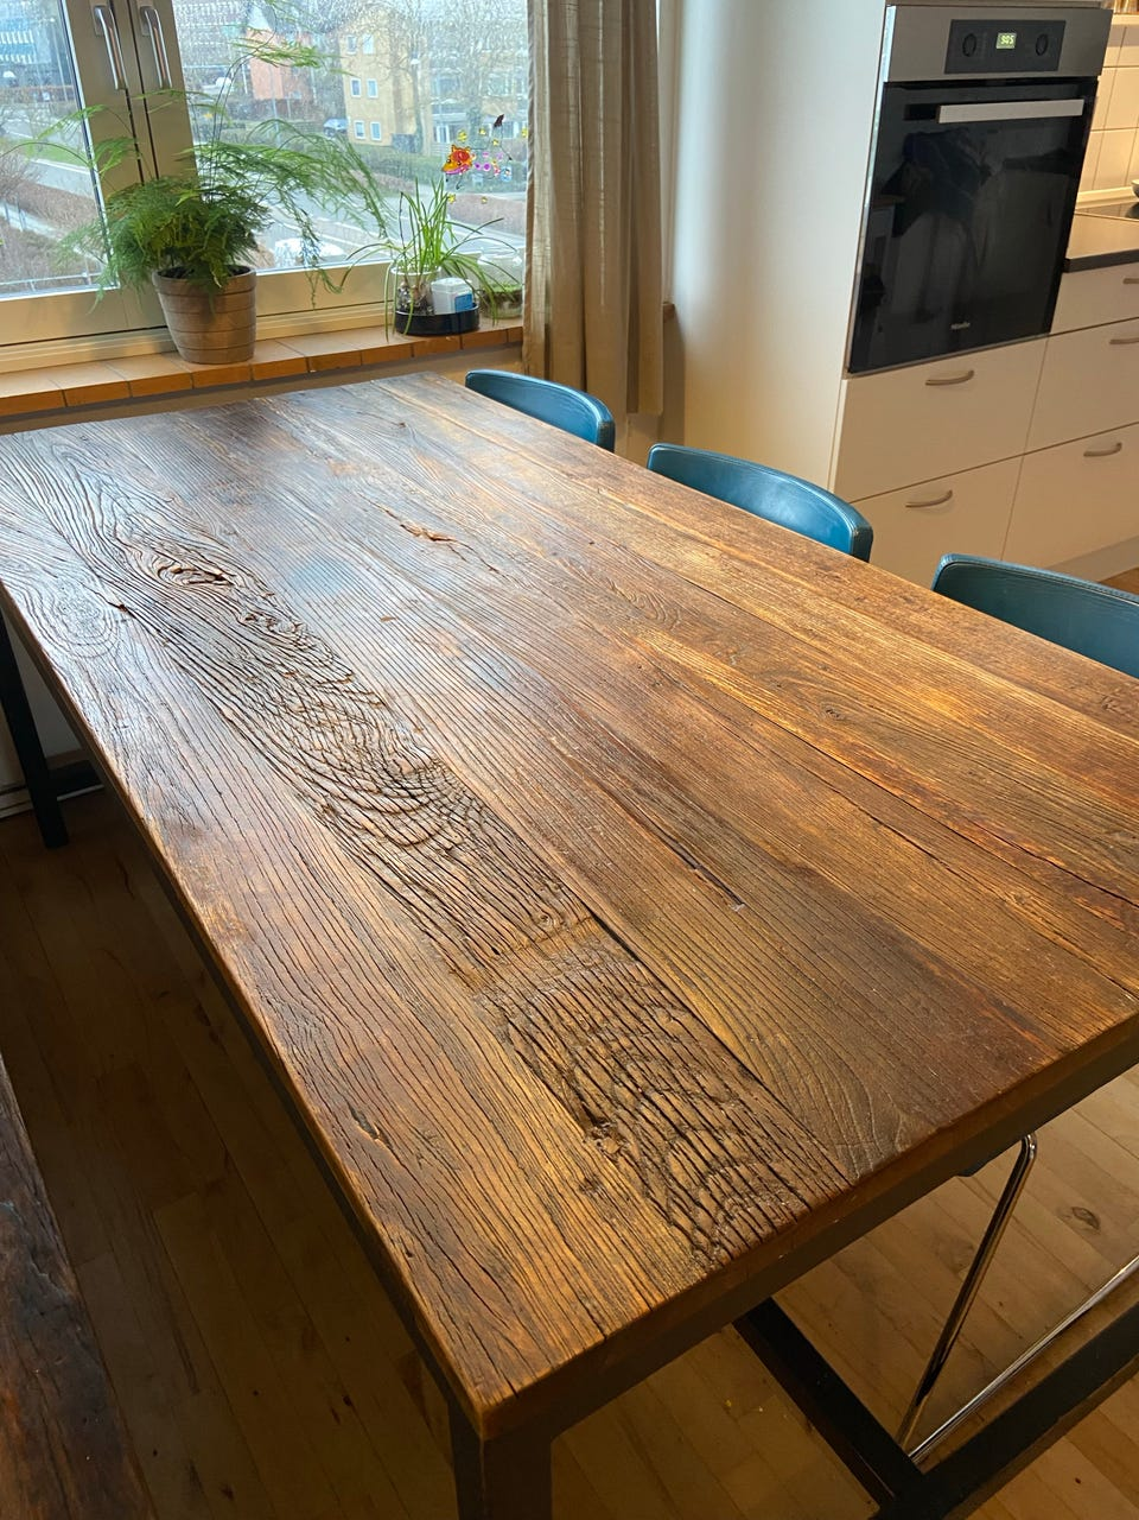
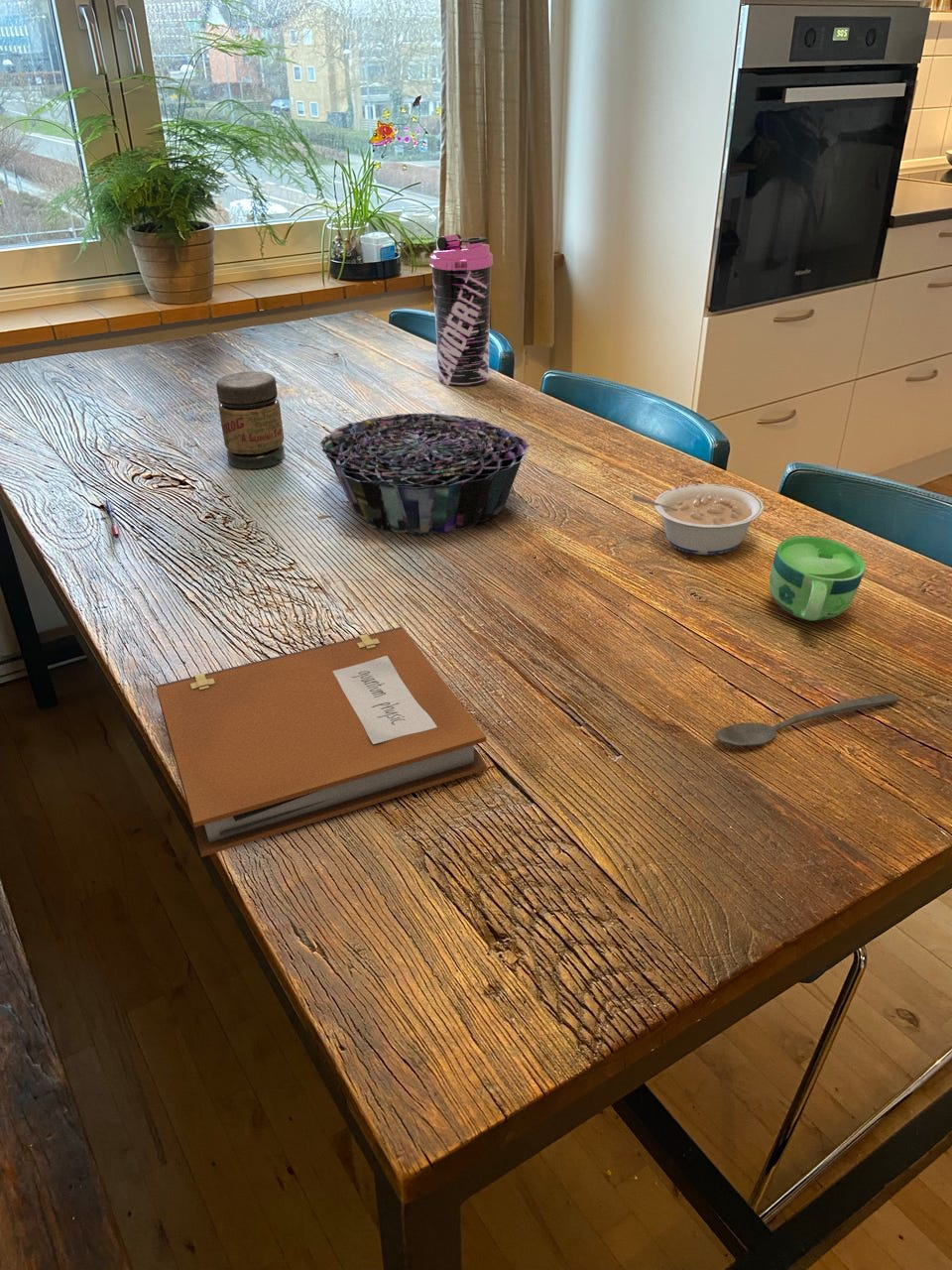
+ water bottle (462, 311)
+ legume (703, 519)
+ pen (111, 516)
+ jar (250, 420)
+ notebook (320, 720)
+ decorative bowl (421, 474)
+ cup (817, 588)
+ spoon (809, 716)
